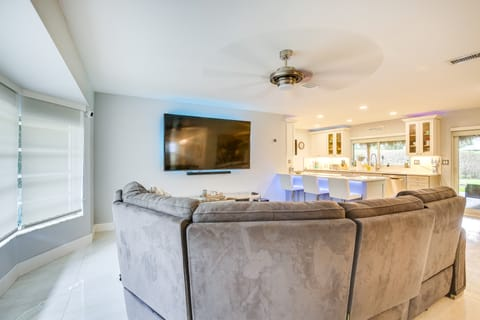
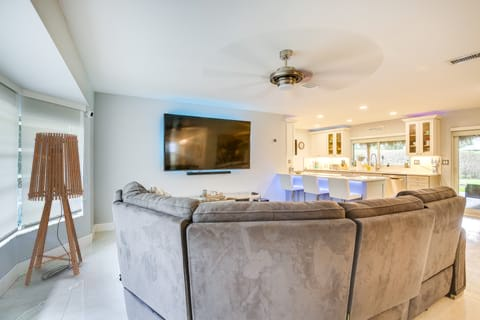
+ floor lamp (60, 202)
